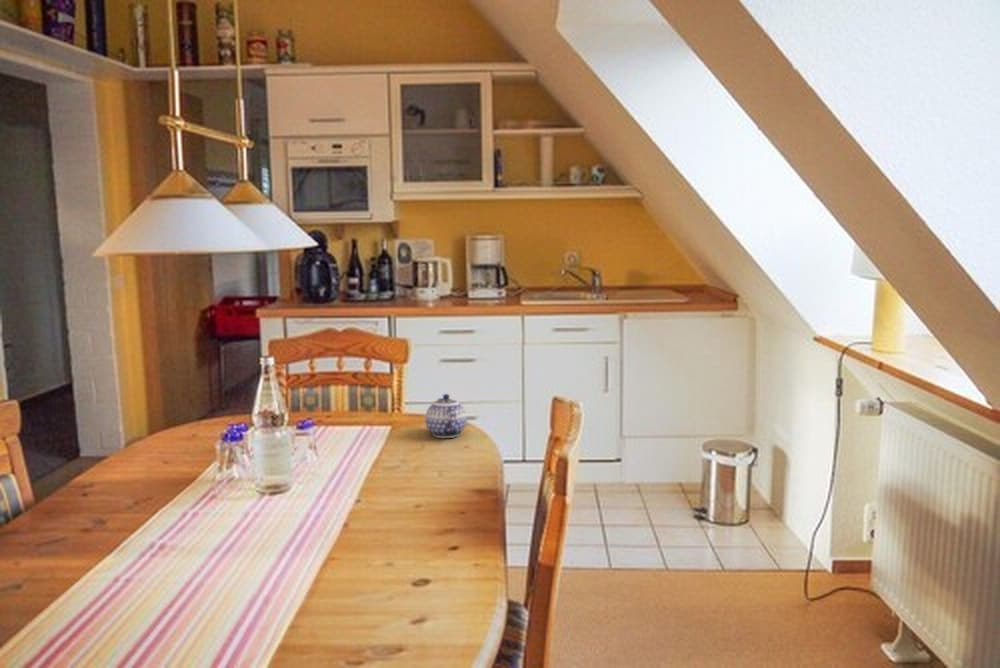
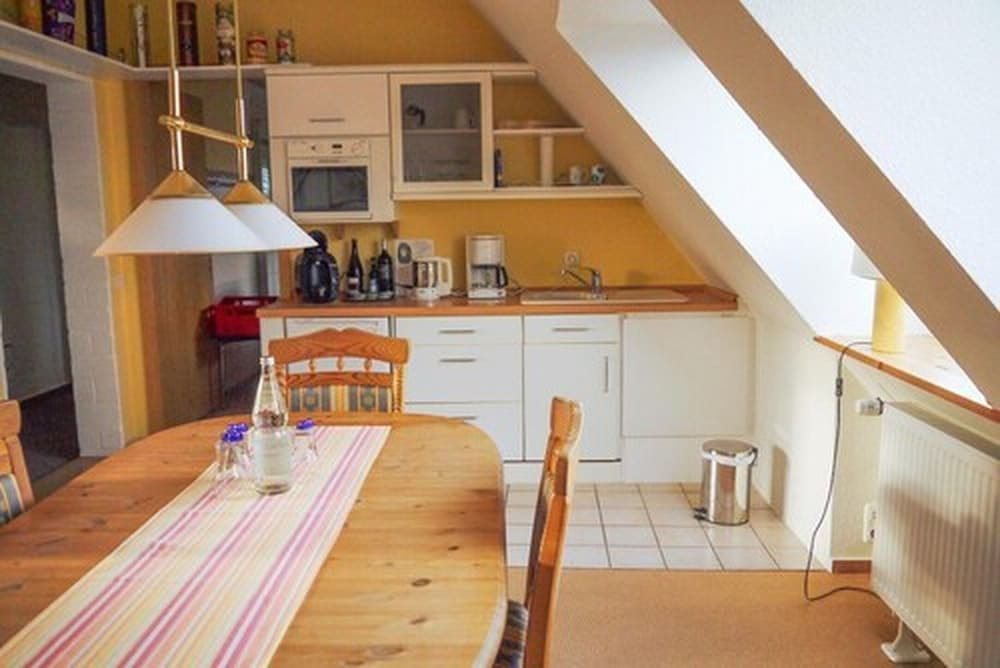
- teapot (446, 414)
